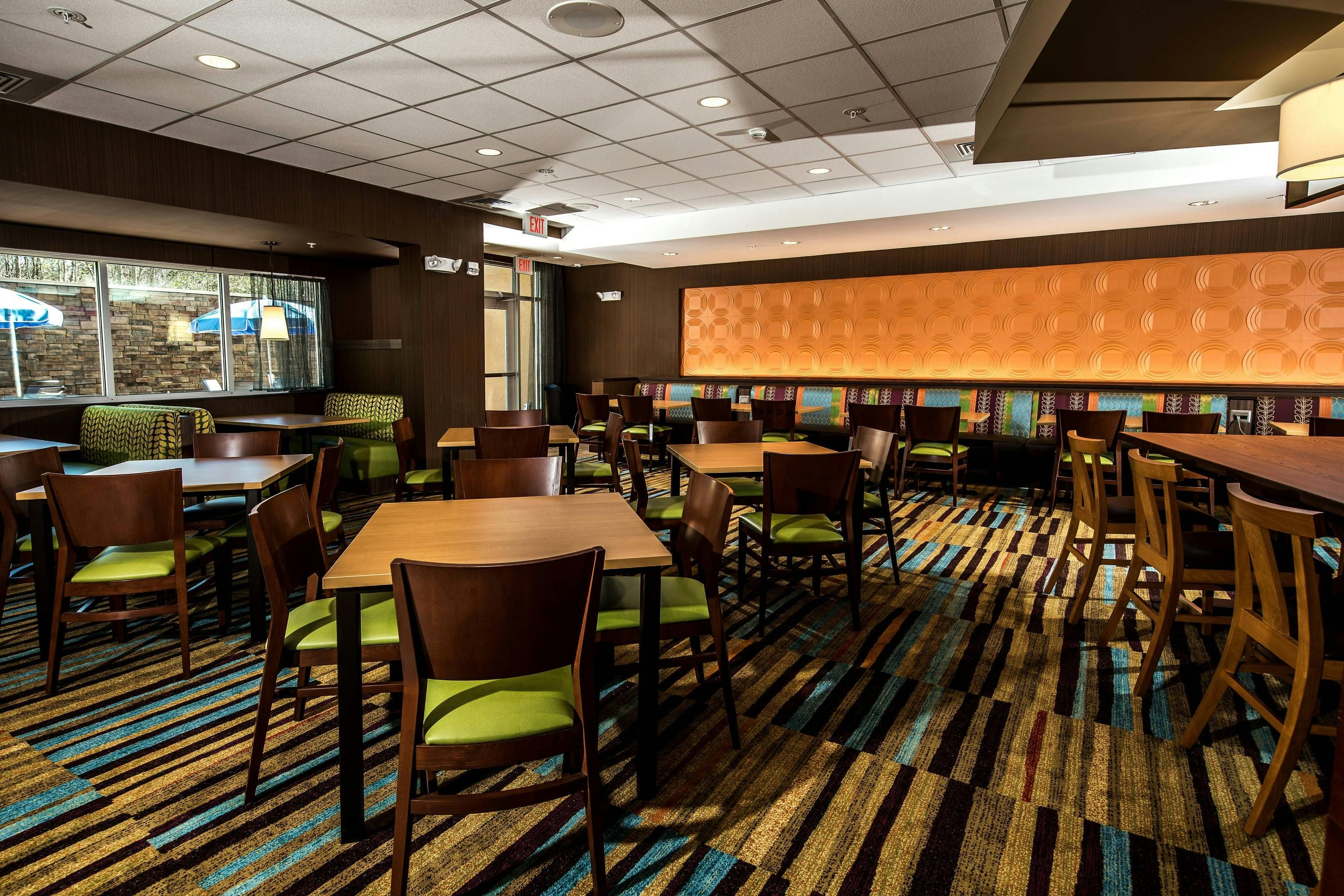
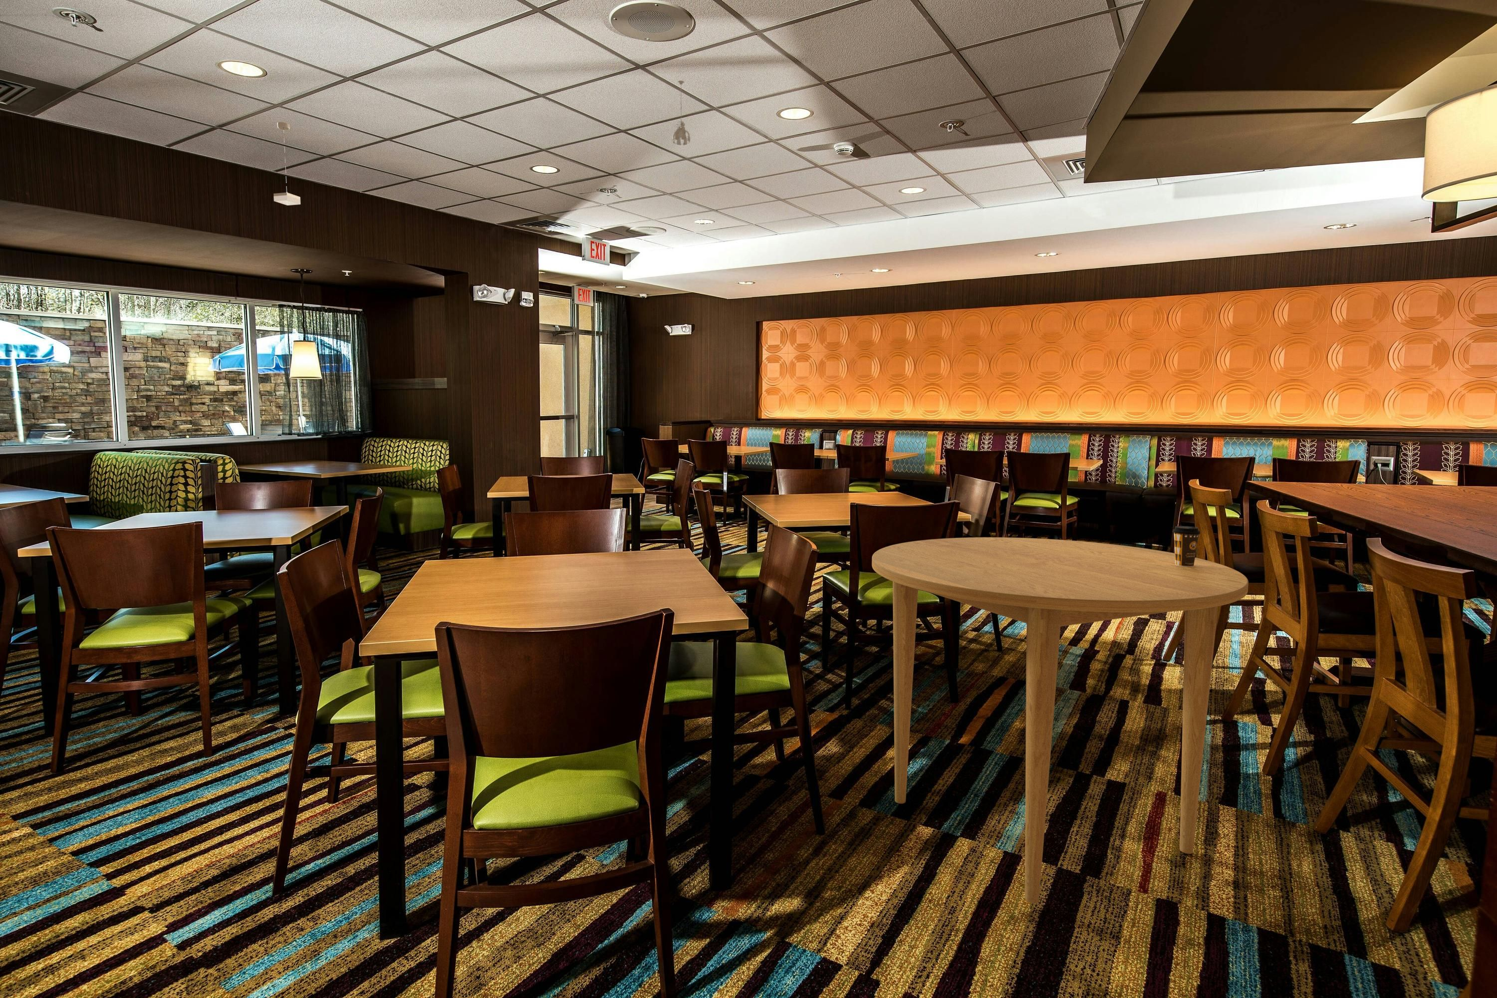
+ dining table (1040, 695)
+ pendant lamp (285, 162)
+ coffee cup (1185, 546)
+ pendant light (682, 111)
